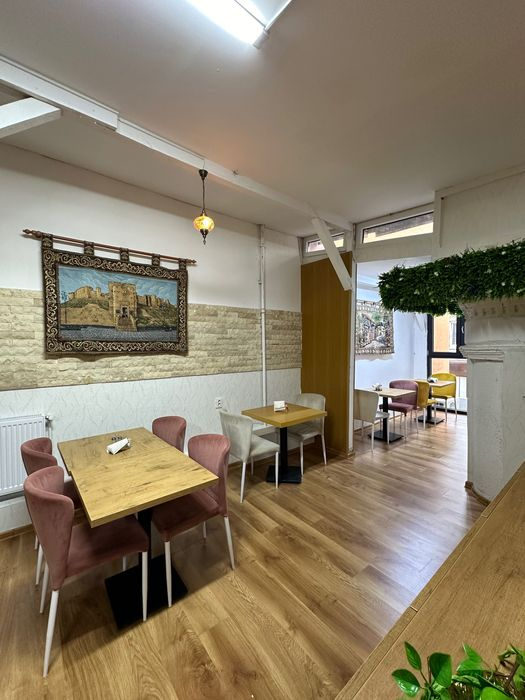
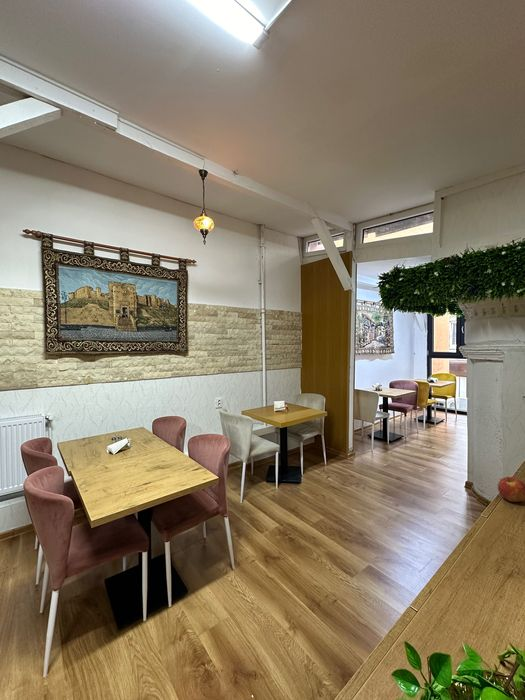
+ apple (512, 488)
